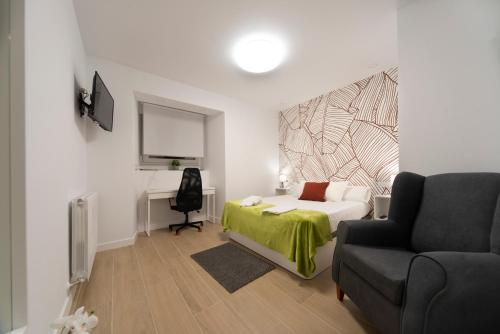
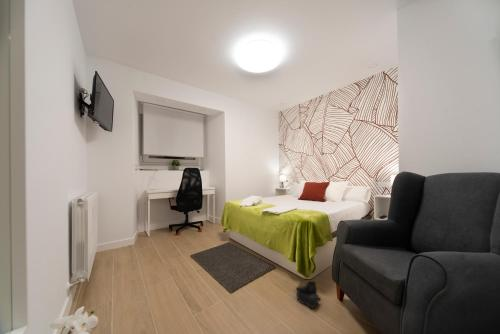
+ boots (308, 292)
